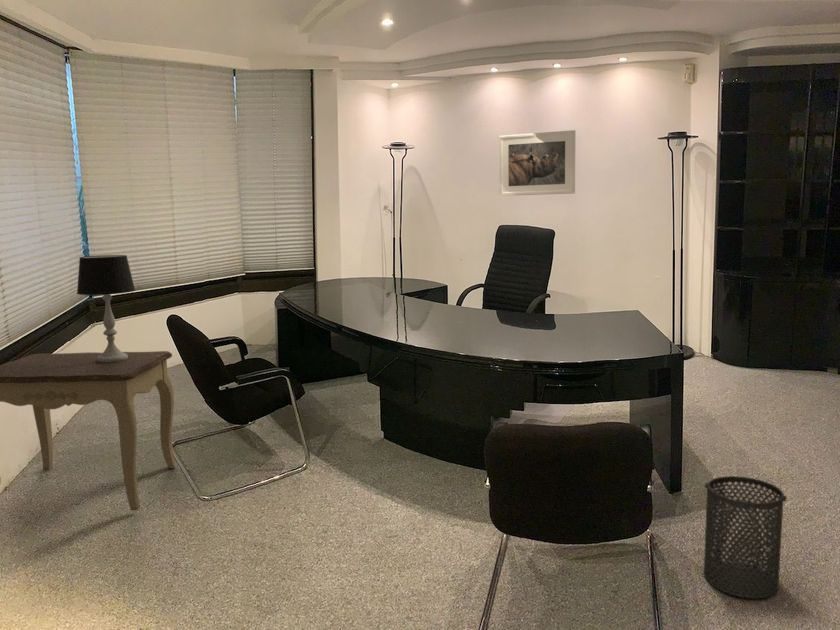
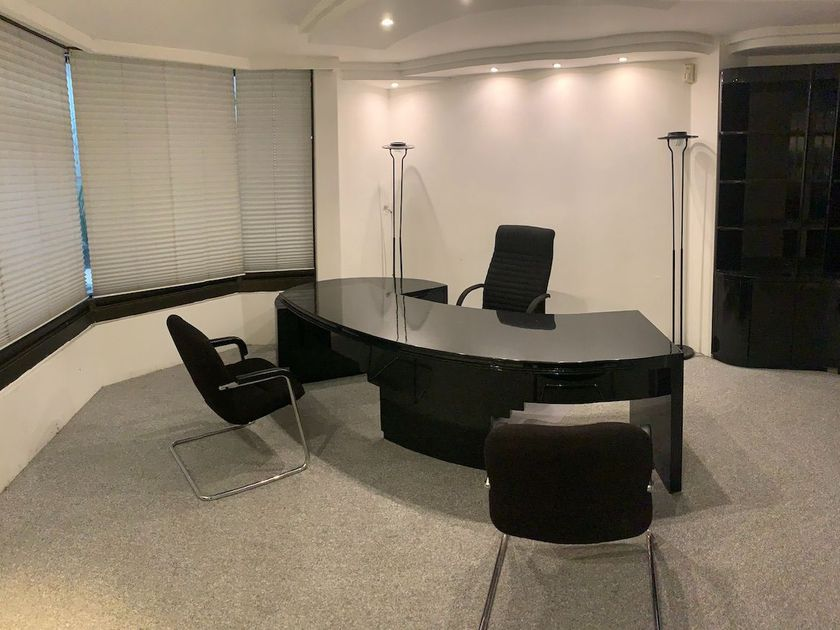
- side table (82, 404)
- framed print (536, 164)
- table lamp (108, 308)
- trash can (742, 534)
